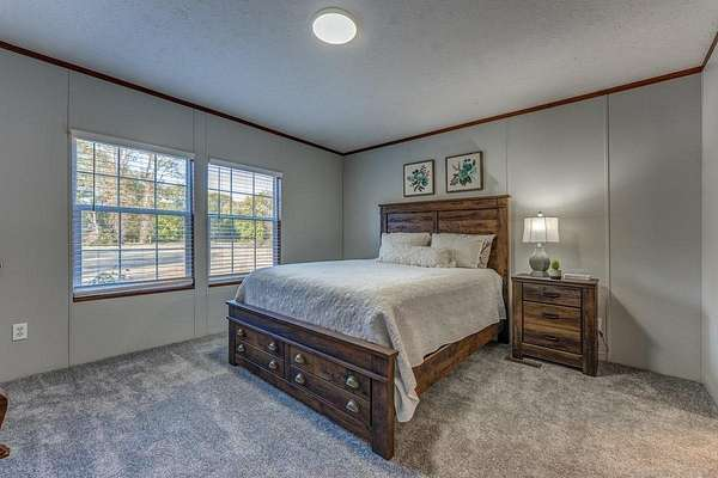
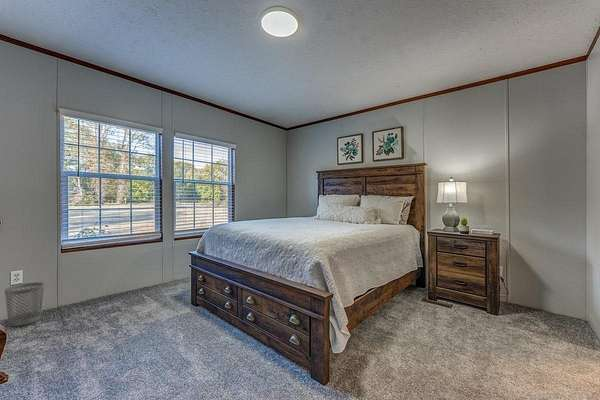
+ wastebasket (24, 303)
